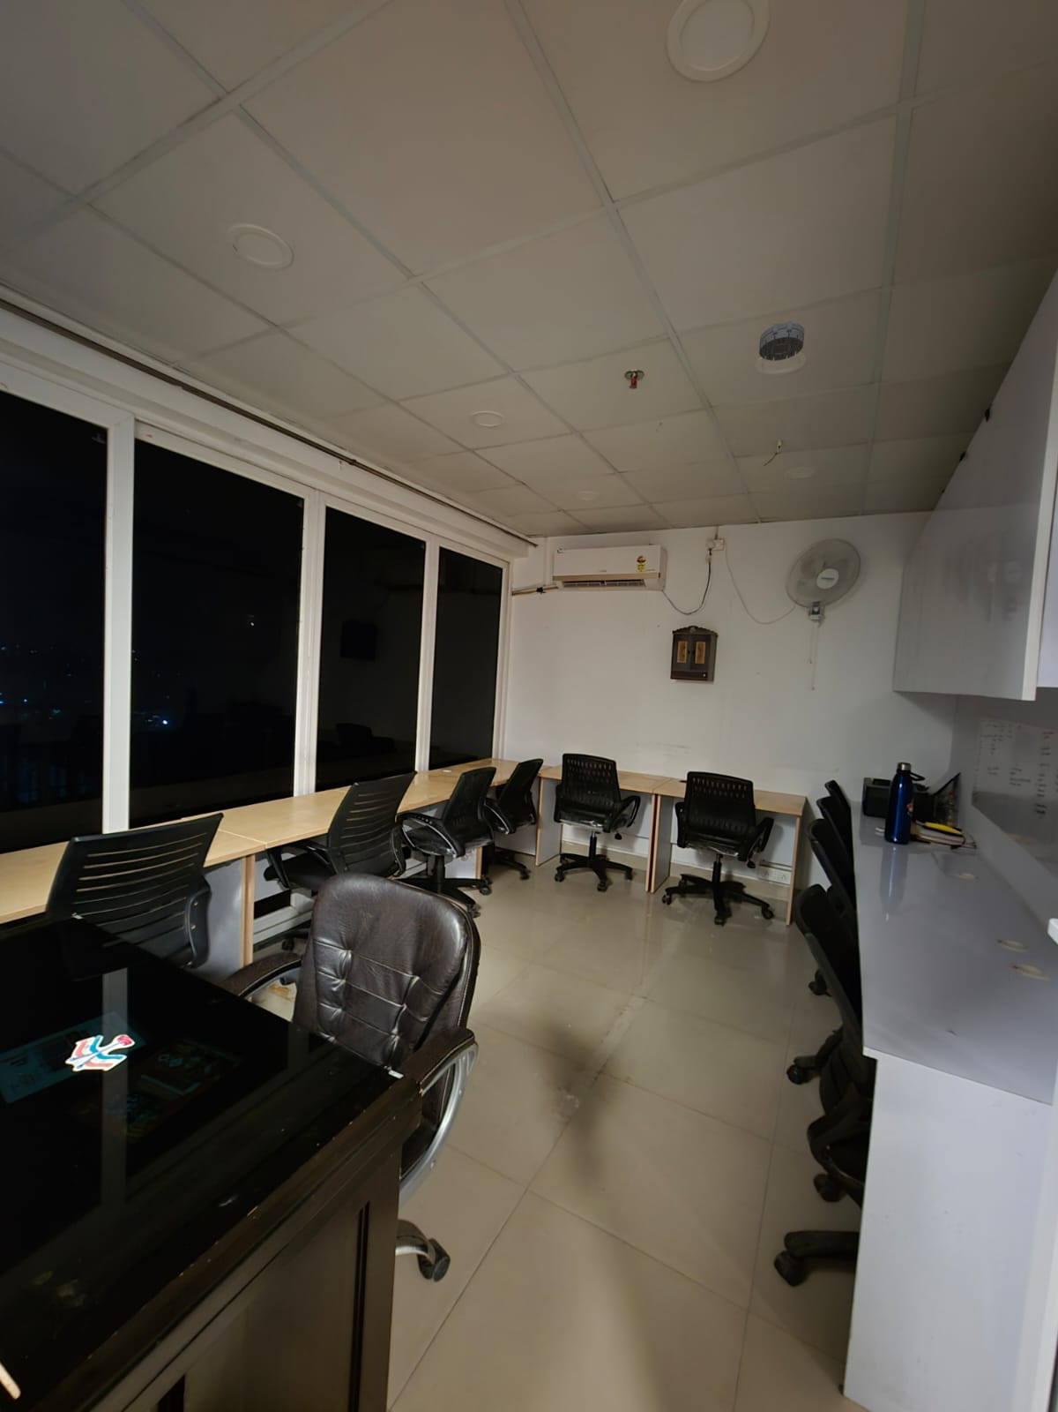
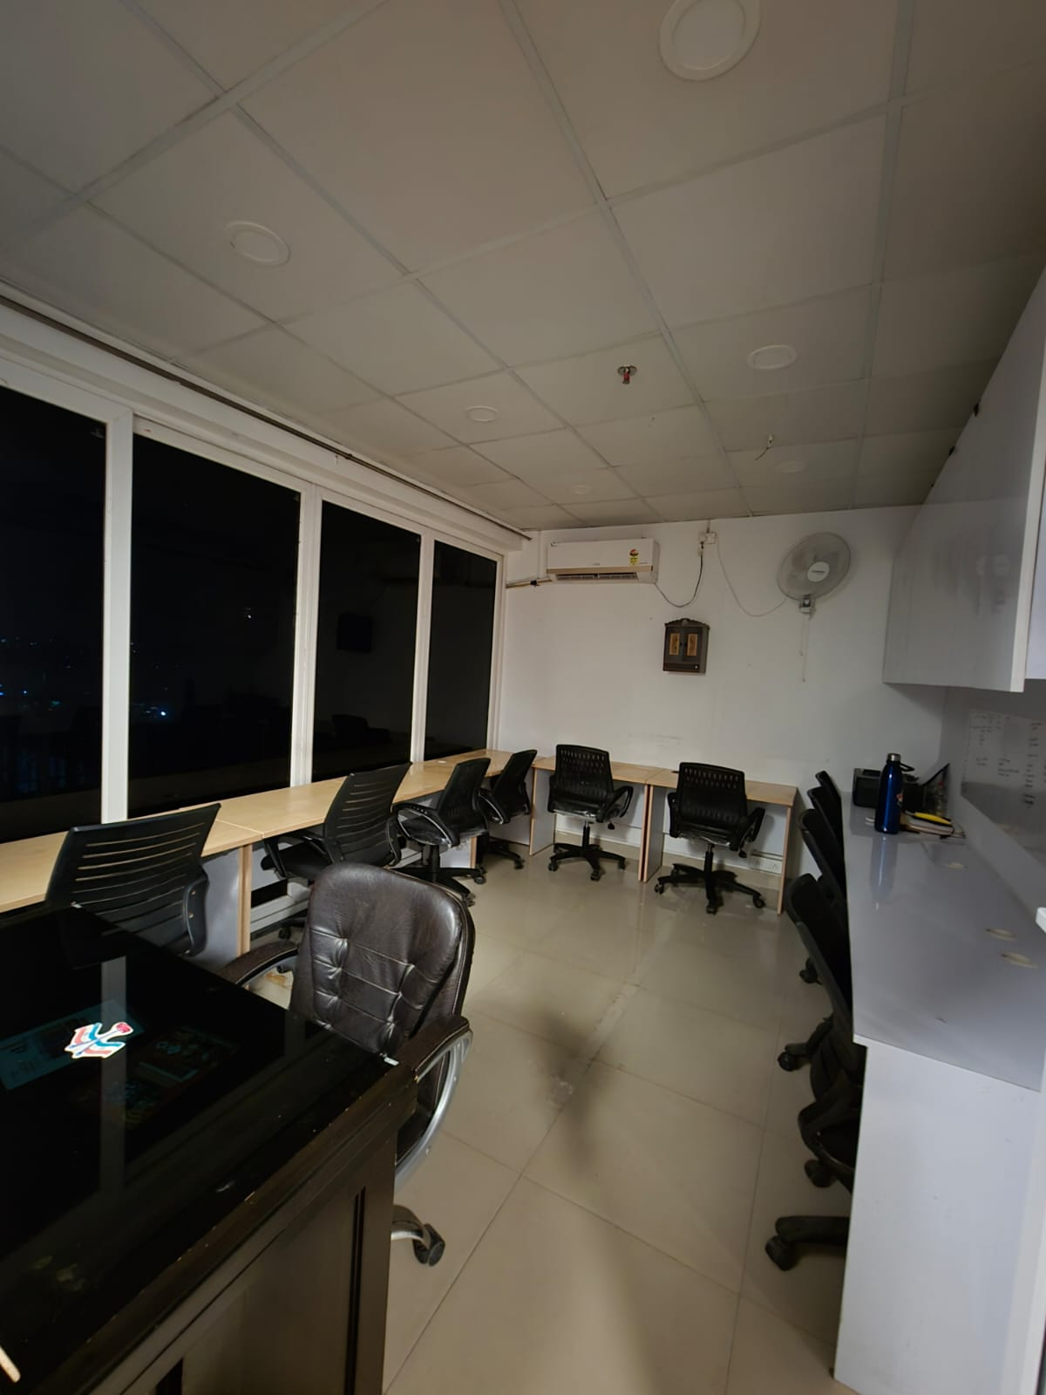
- smoke detector (781, 340)
